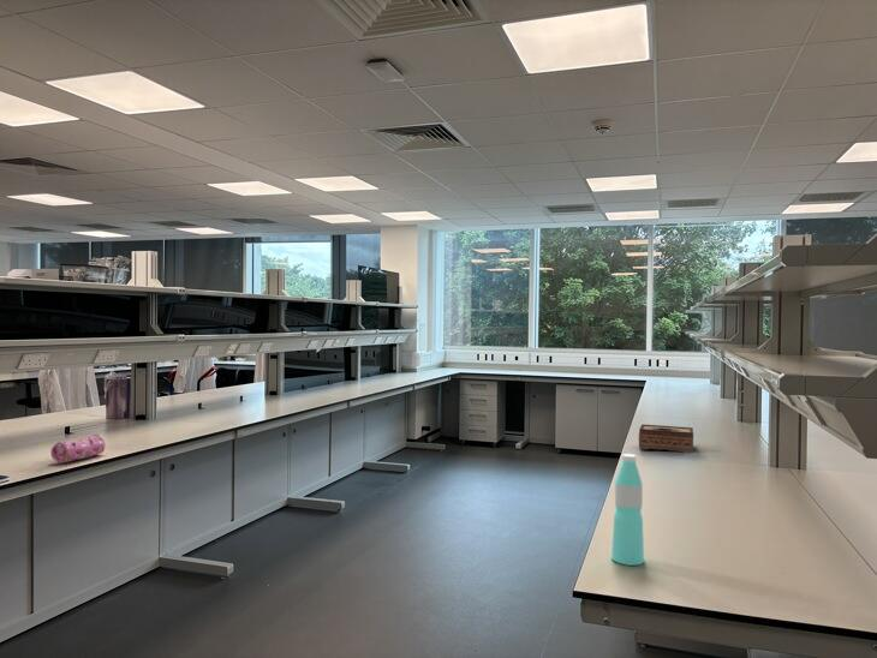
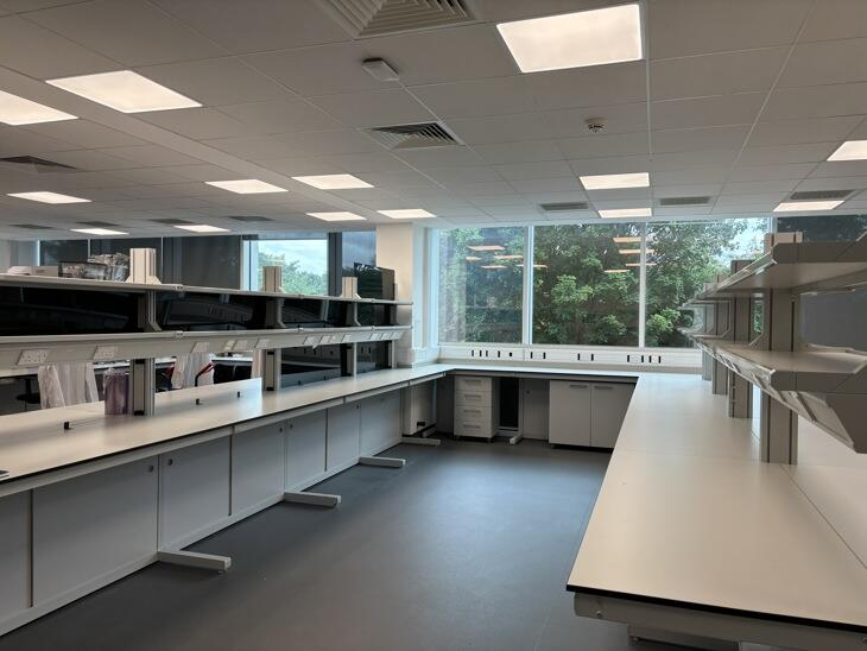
- tissue box (666, 437)
- pencil case (78, 448)
- water bottle (628, 507)
